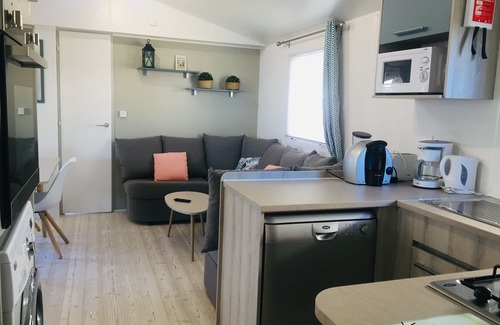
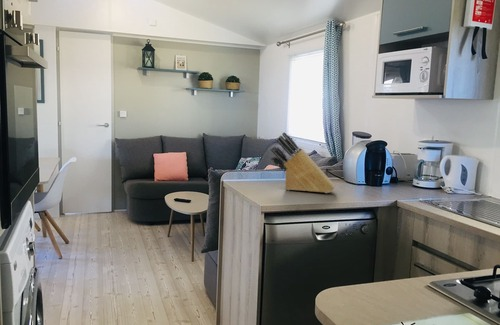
+ knife block (303, 161)
